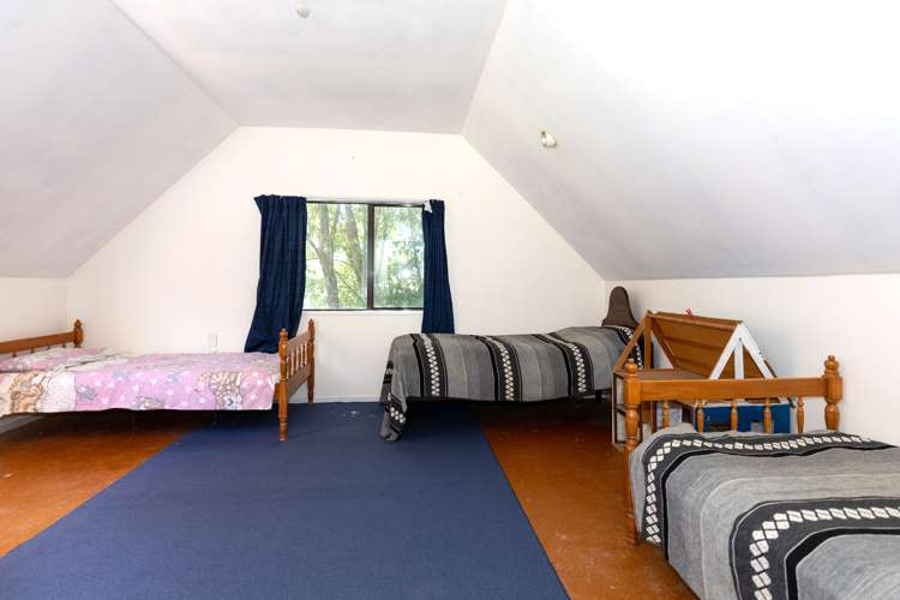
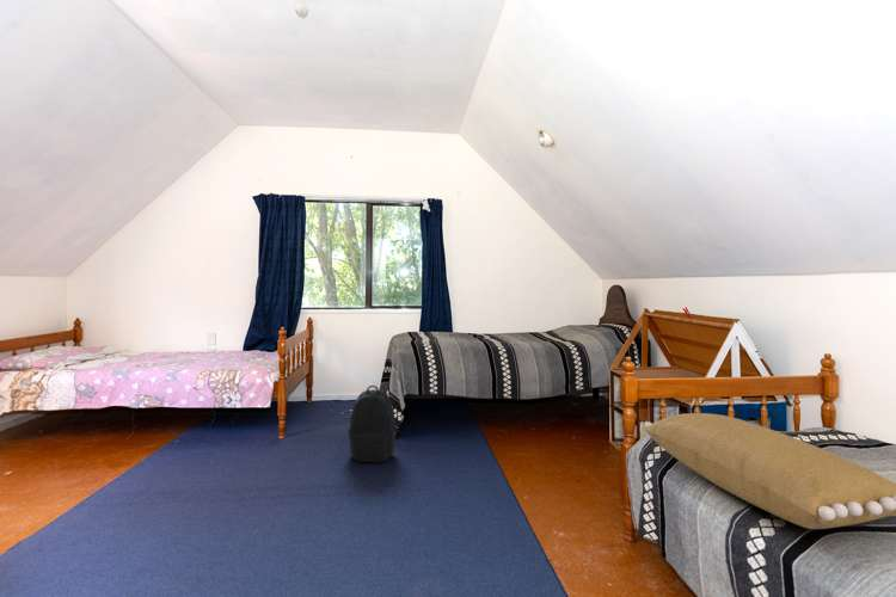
+ backpack (372, 421)
+ pillow (757, 460)
